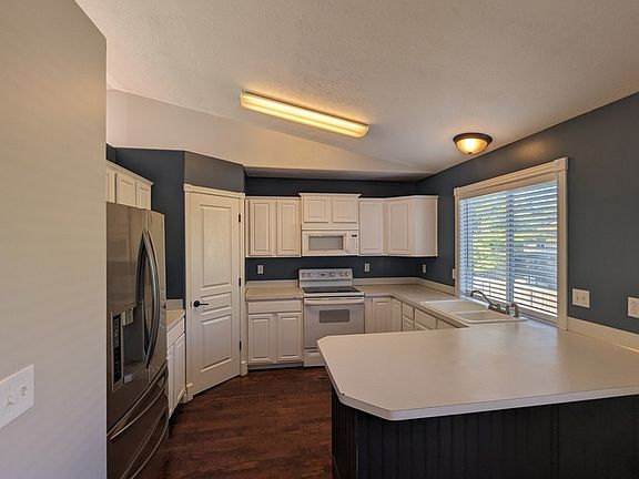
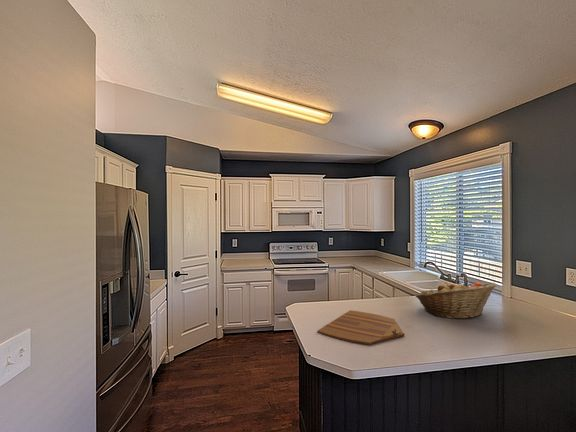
+ fruit basket (455, 296)
+ cutting board (367, 325)
